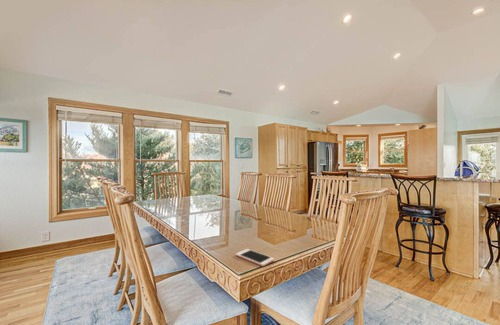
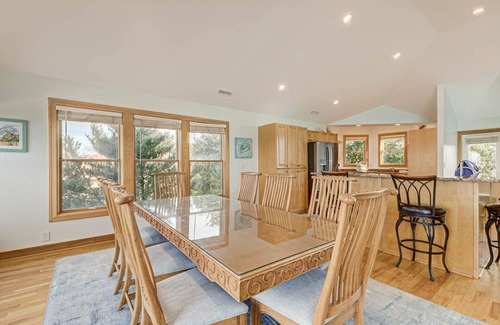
- cell phone (254, 256)
